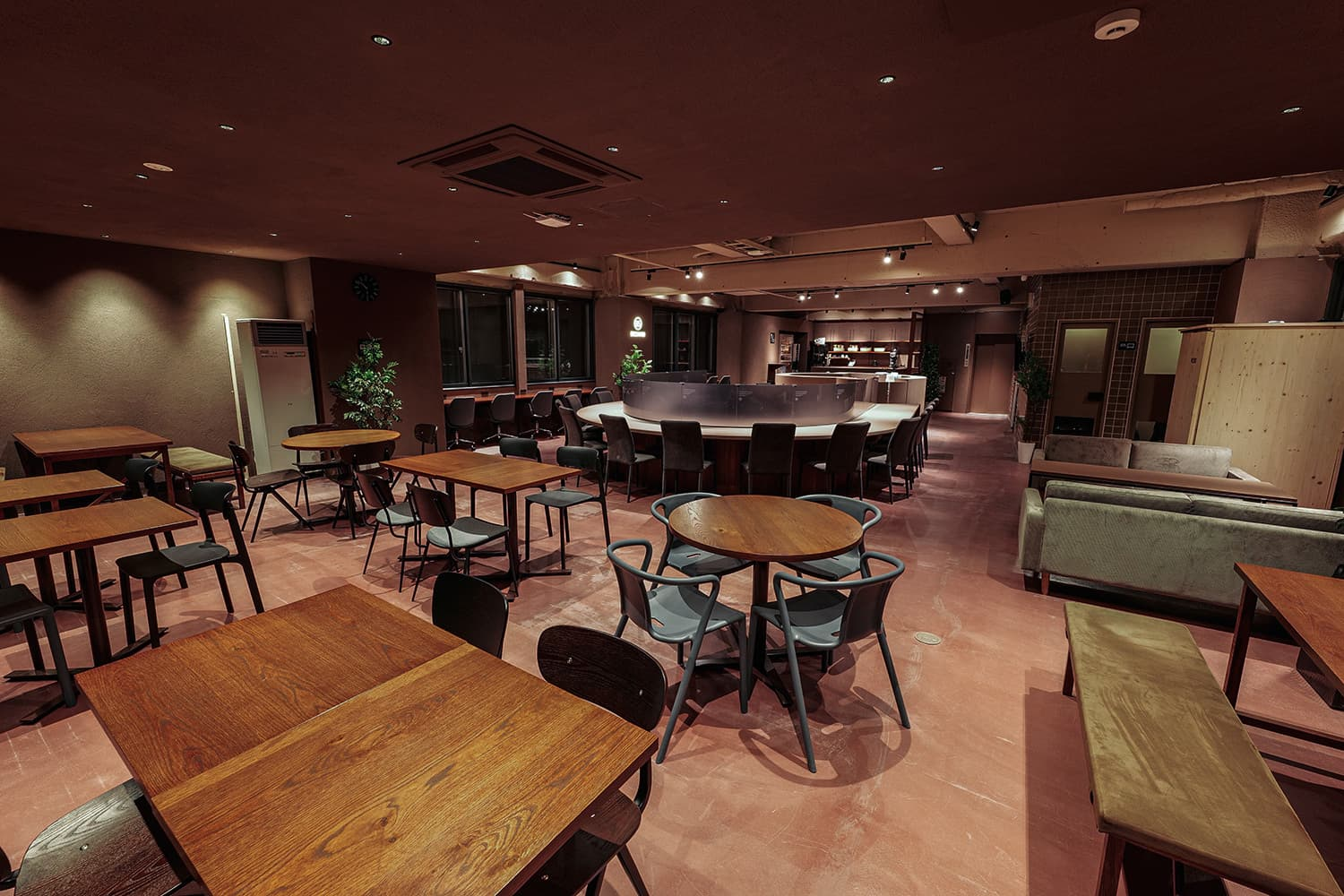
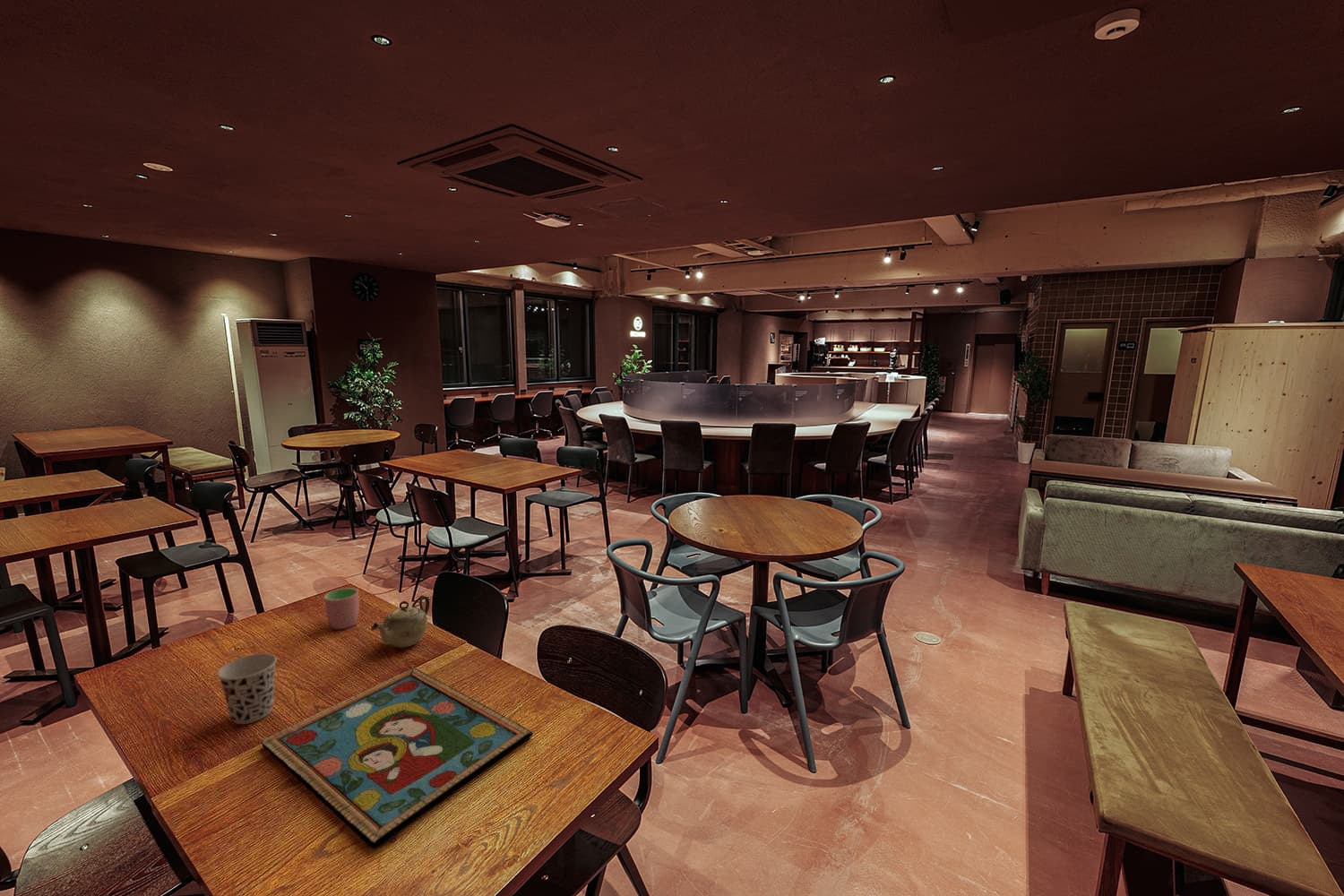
+ teapot (402, 623)
+ framed painting (399, 737)
+ cup (250, 690)
+ cup (340, 607)
